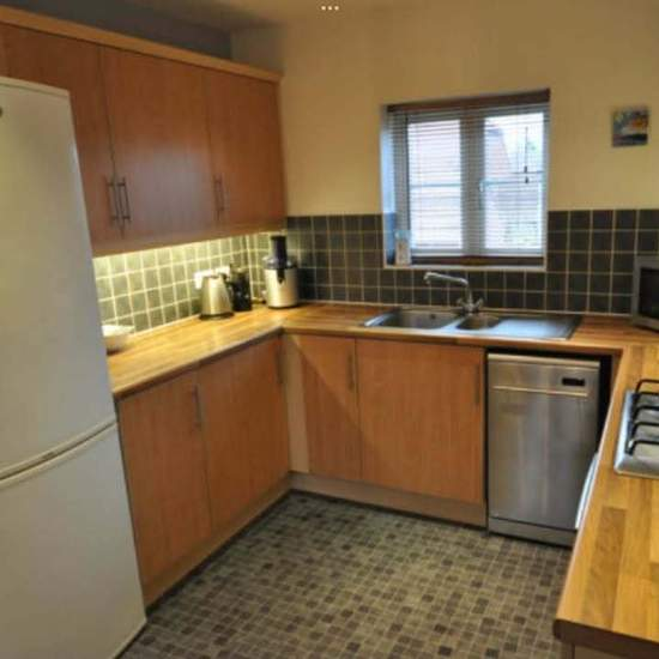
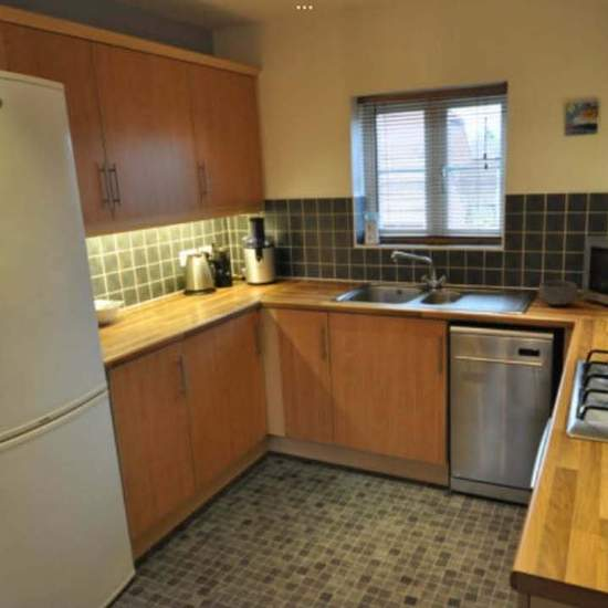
+ bowl (557, 293)
